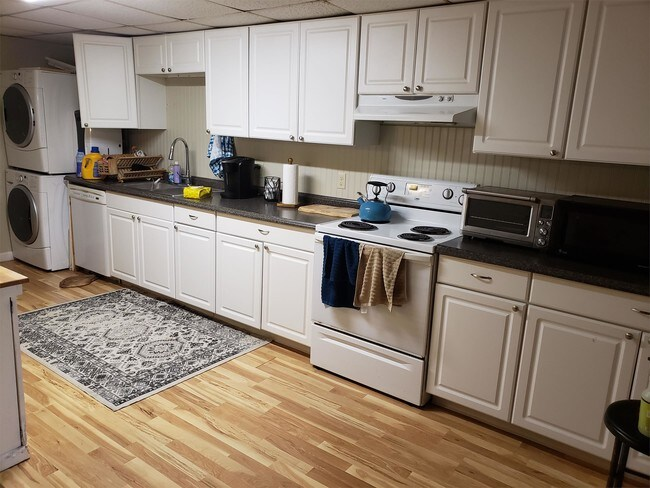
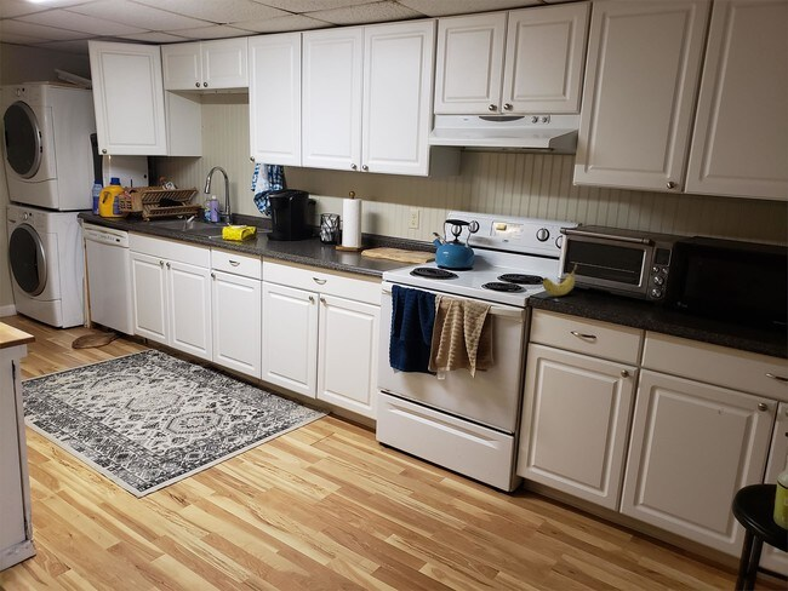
+ fruit (560, 283)
